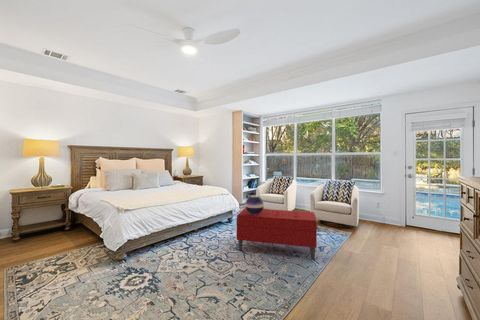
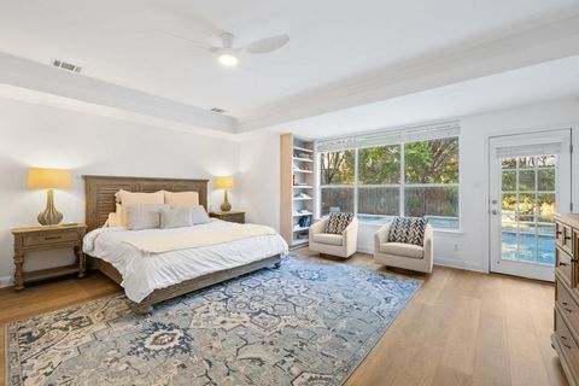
- bench (276, 231)
- decorative sphere (254, 204)
